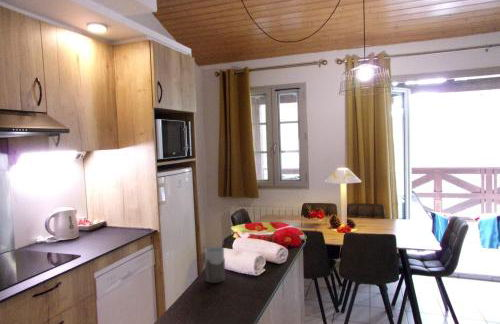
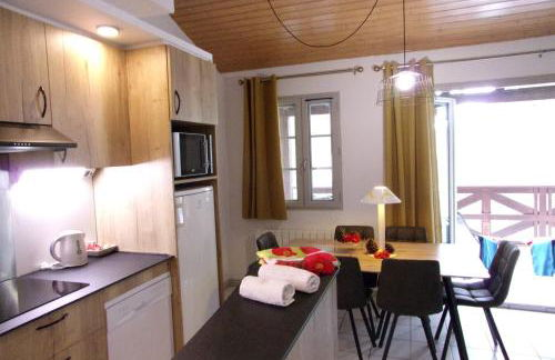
- mug (211, 266)
